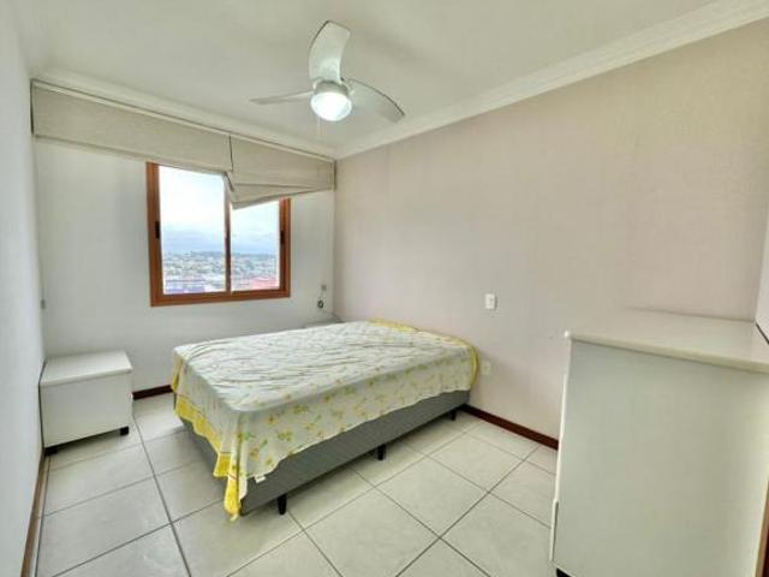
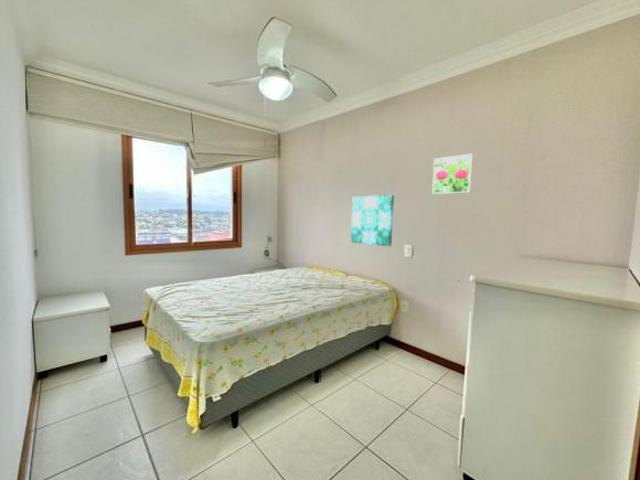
+ wall art (371, 220)
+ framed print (451, 174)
